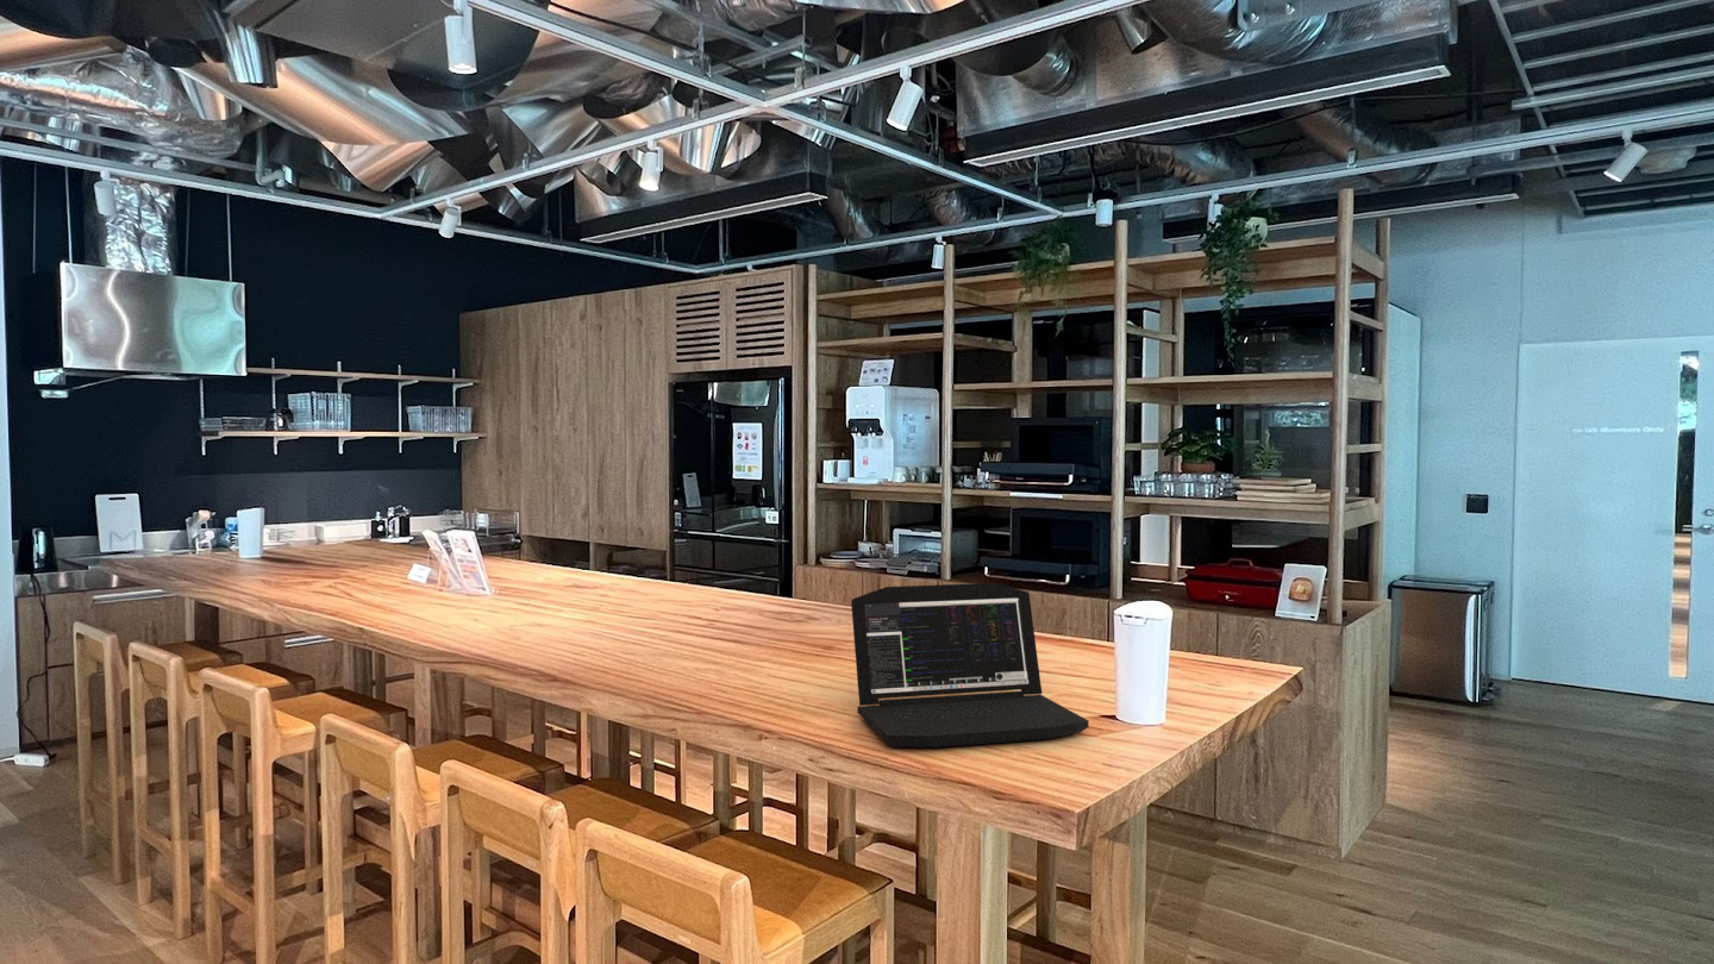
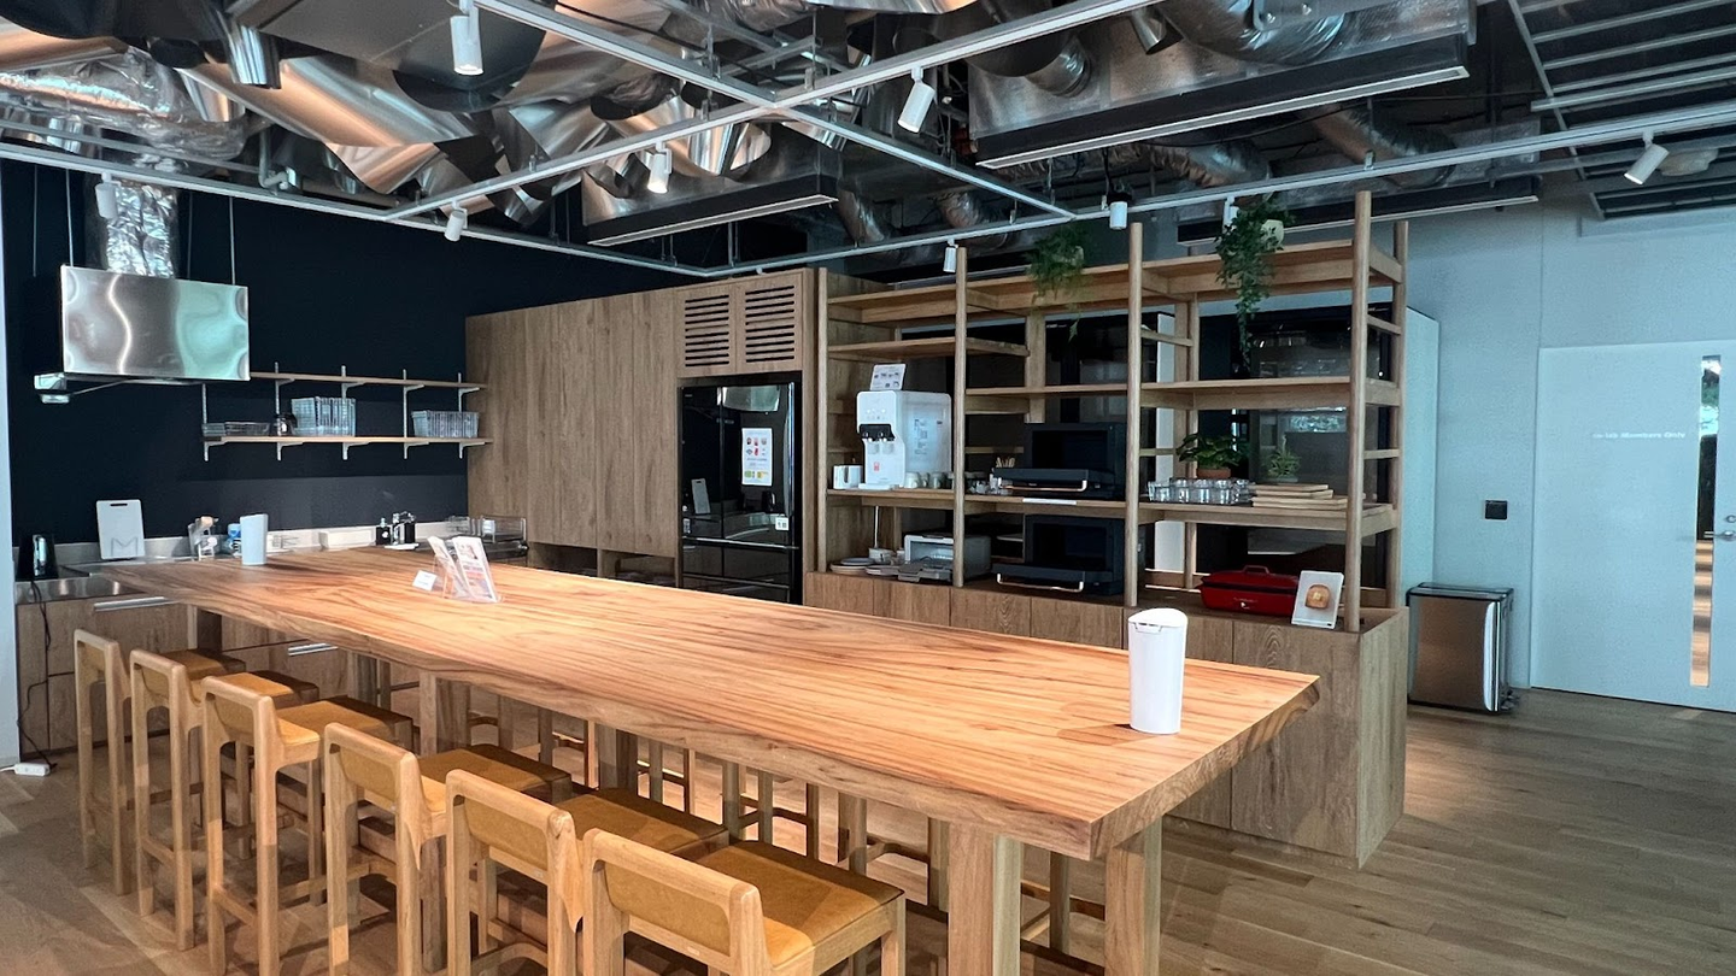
- laptop (965, 658)
